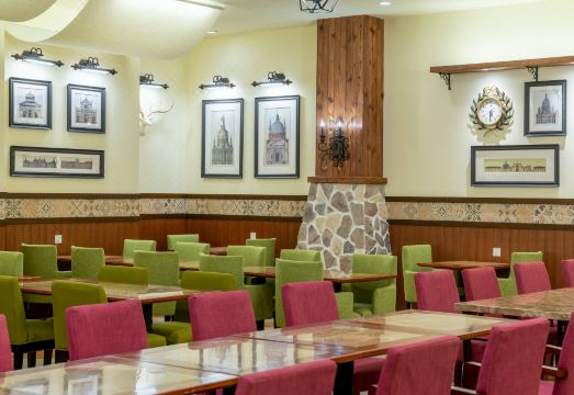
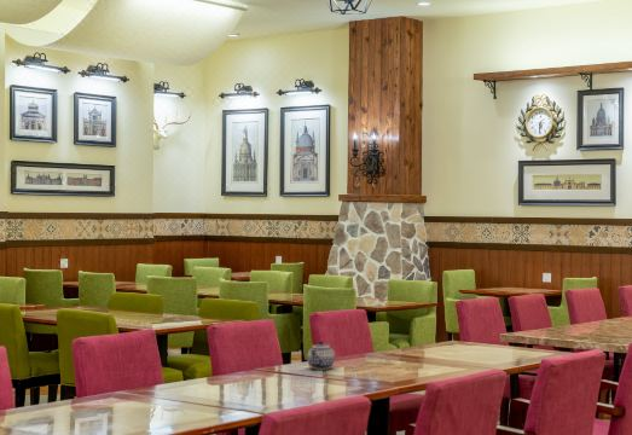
+ teapot (320, 354)
